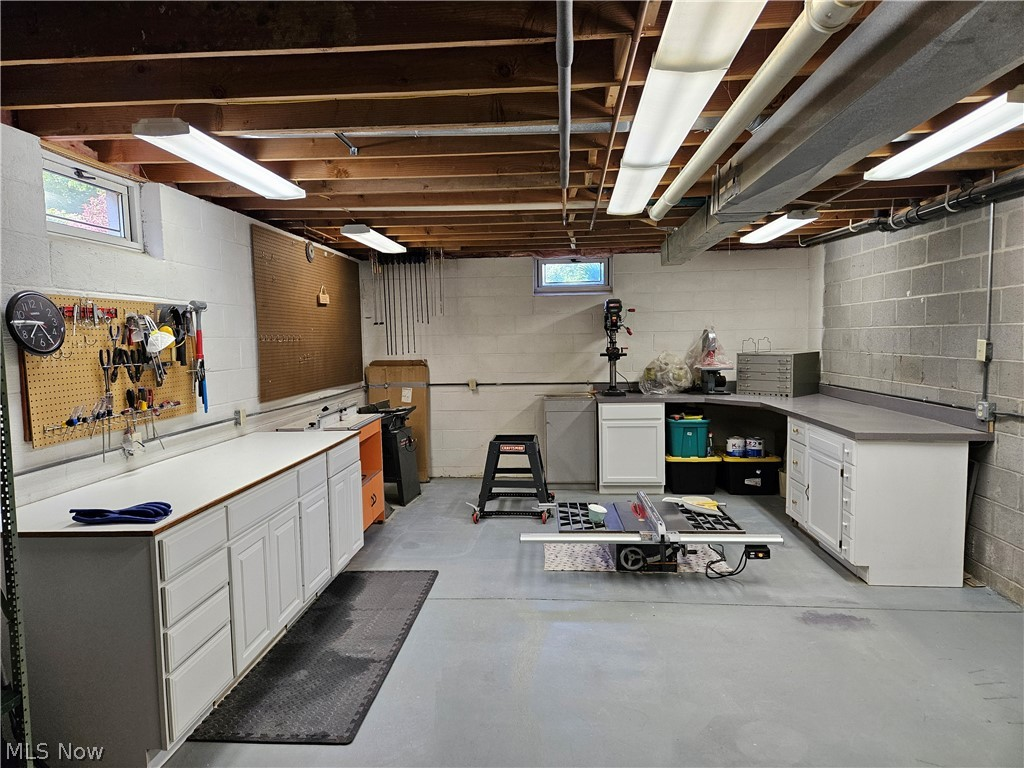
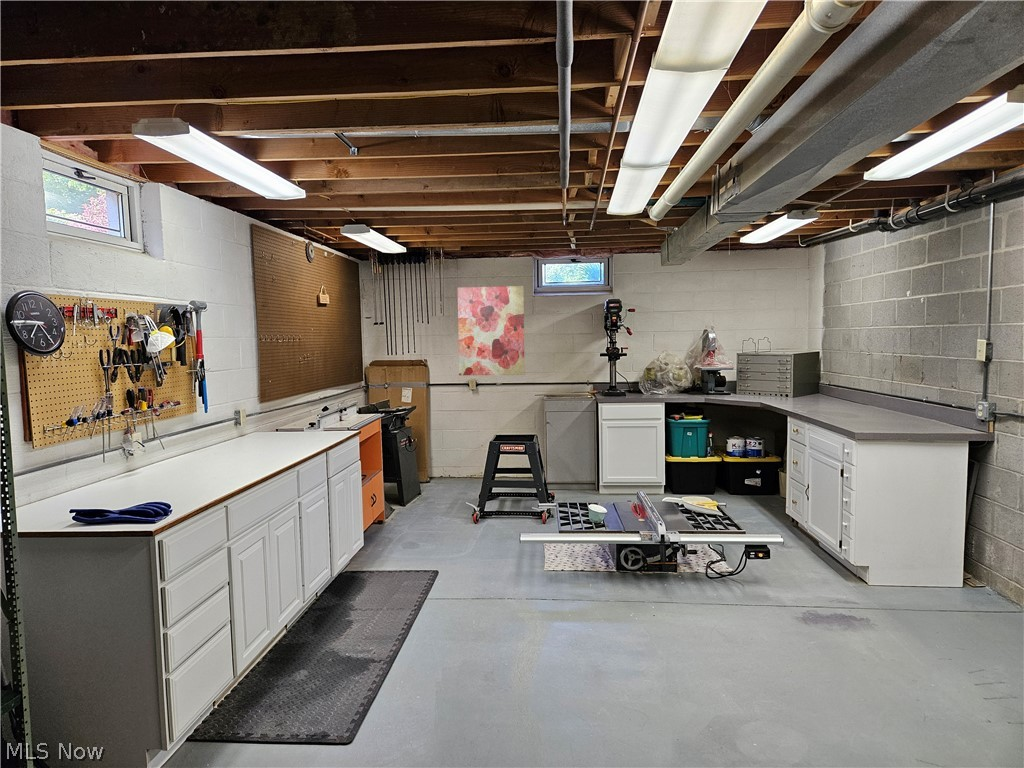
+ wall art (491, 331)
